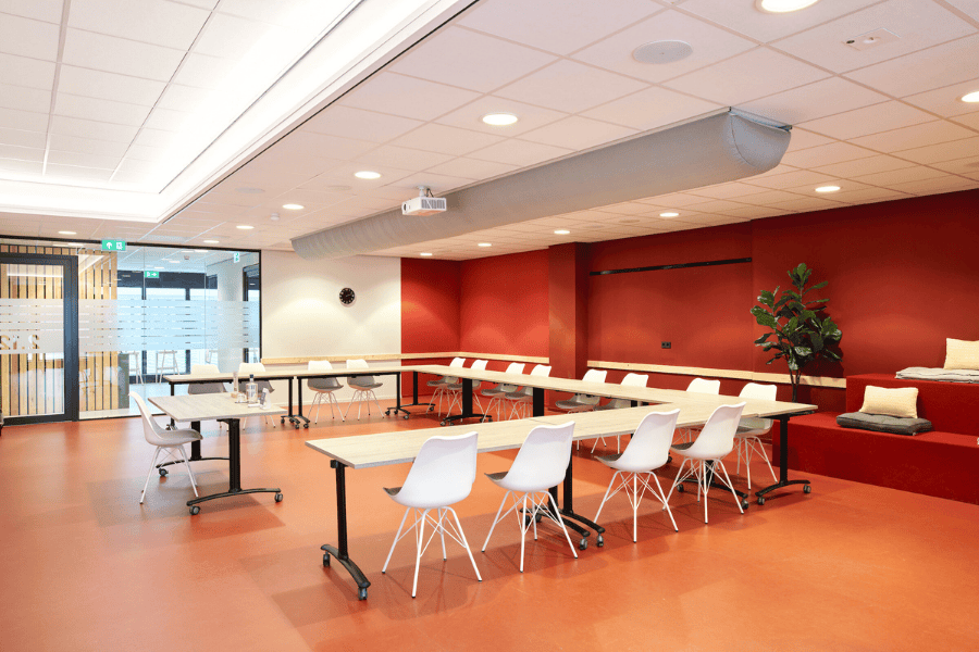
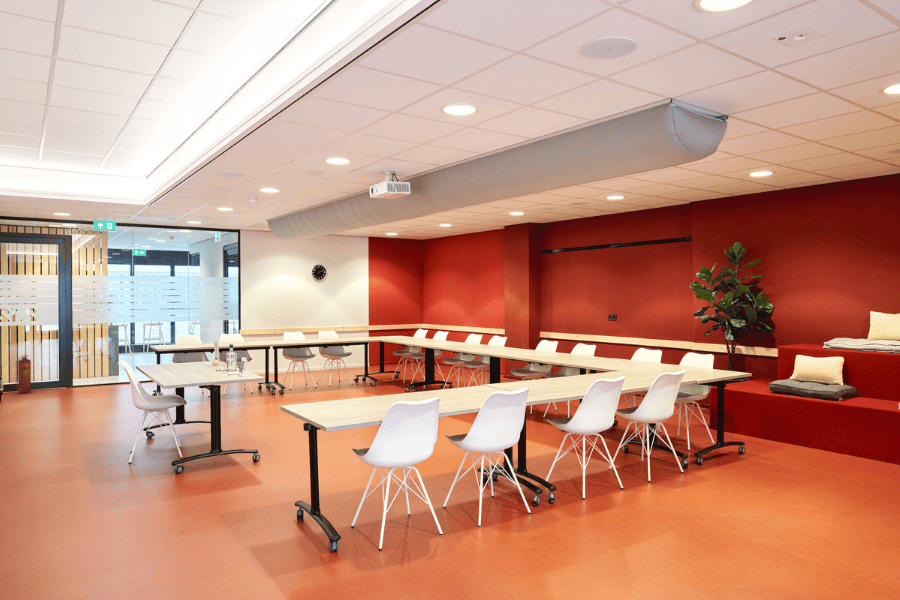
+ fire extinguisher (23, 374)
